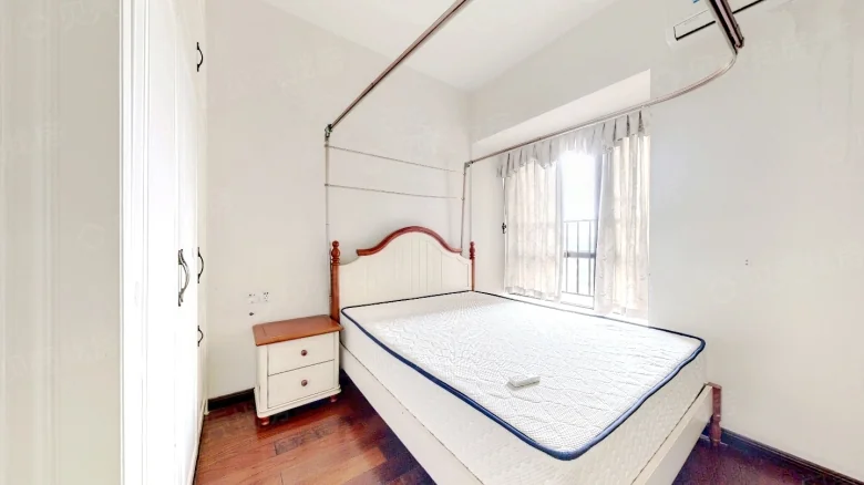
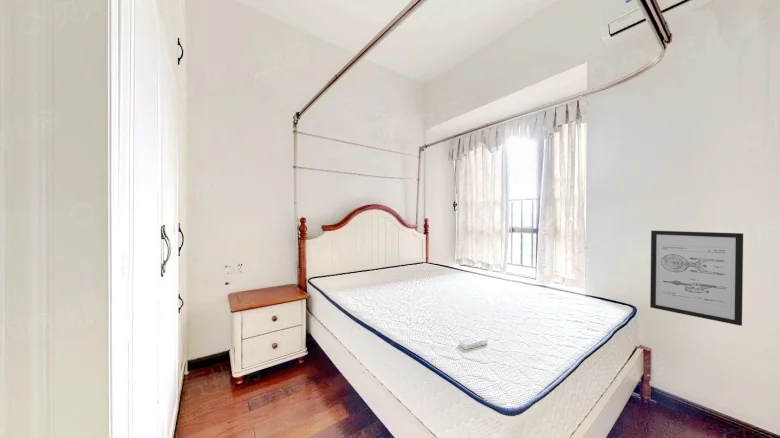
+ wall art (692, 273)
